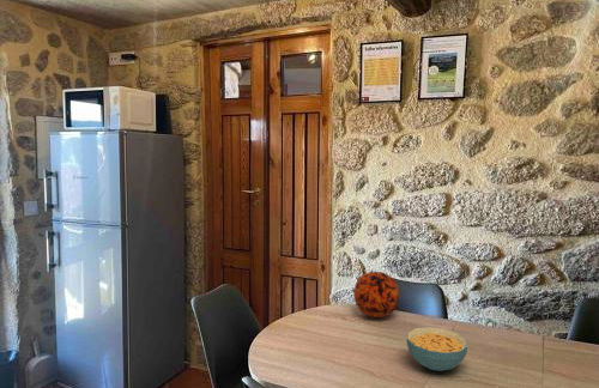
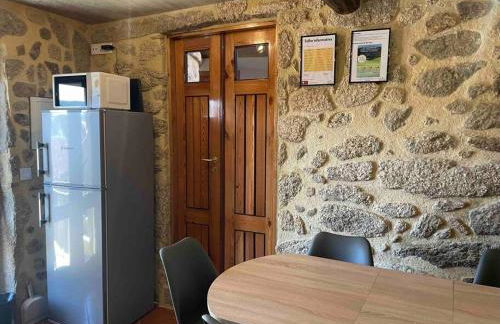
- decorative ball (375, 293)
- cereal bowl (435, 352)
